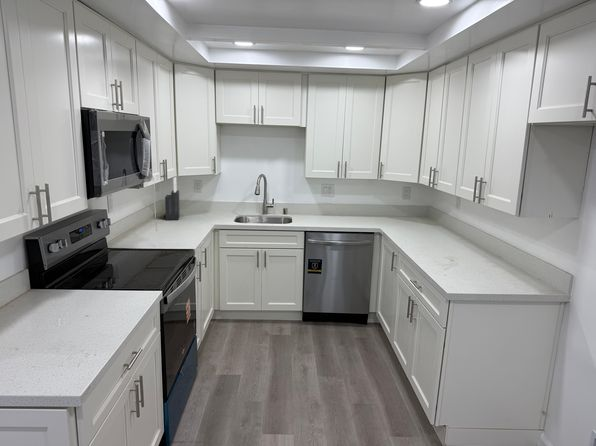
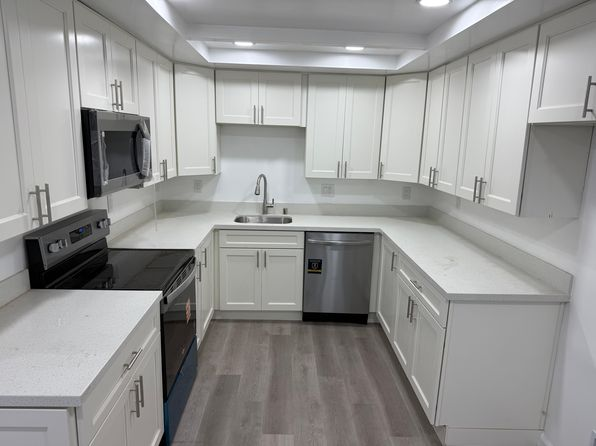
- knife block (170, 198)
